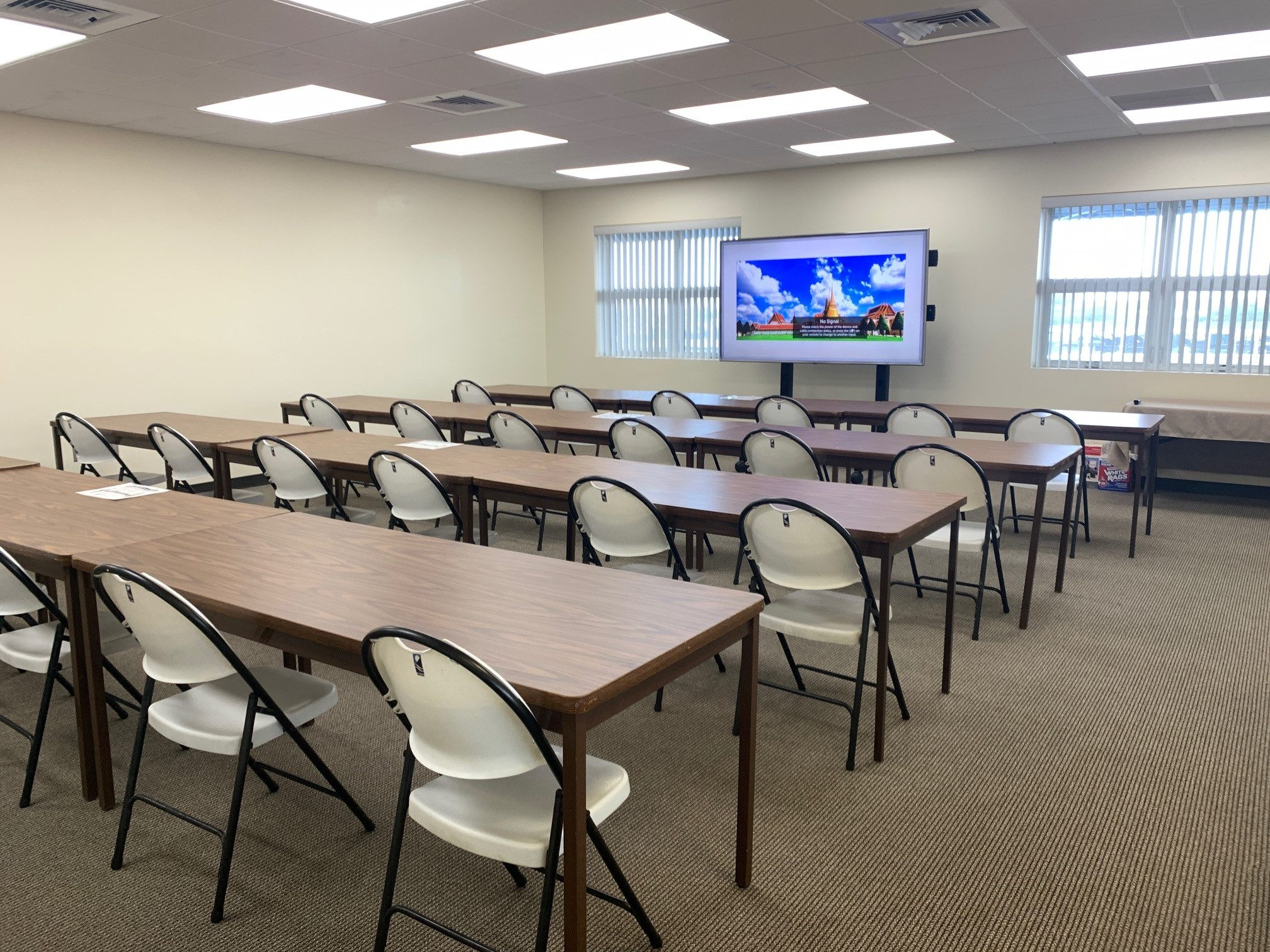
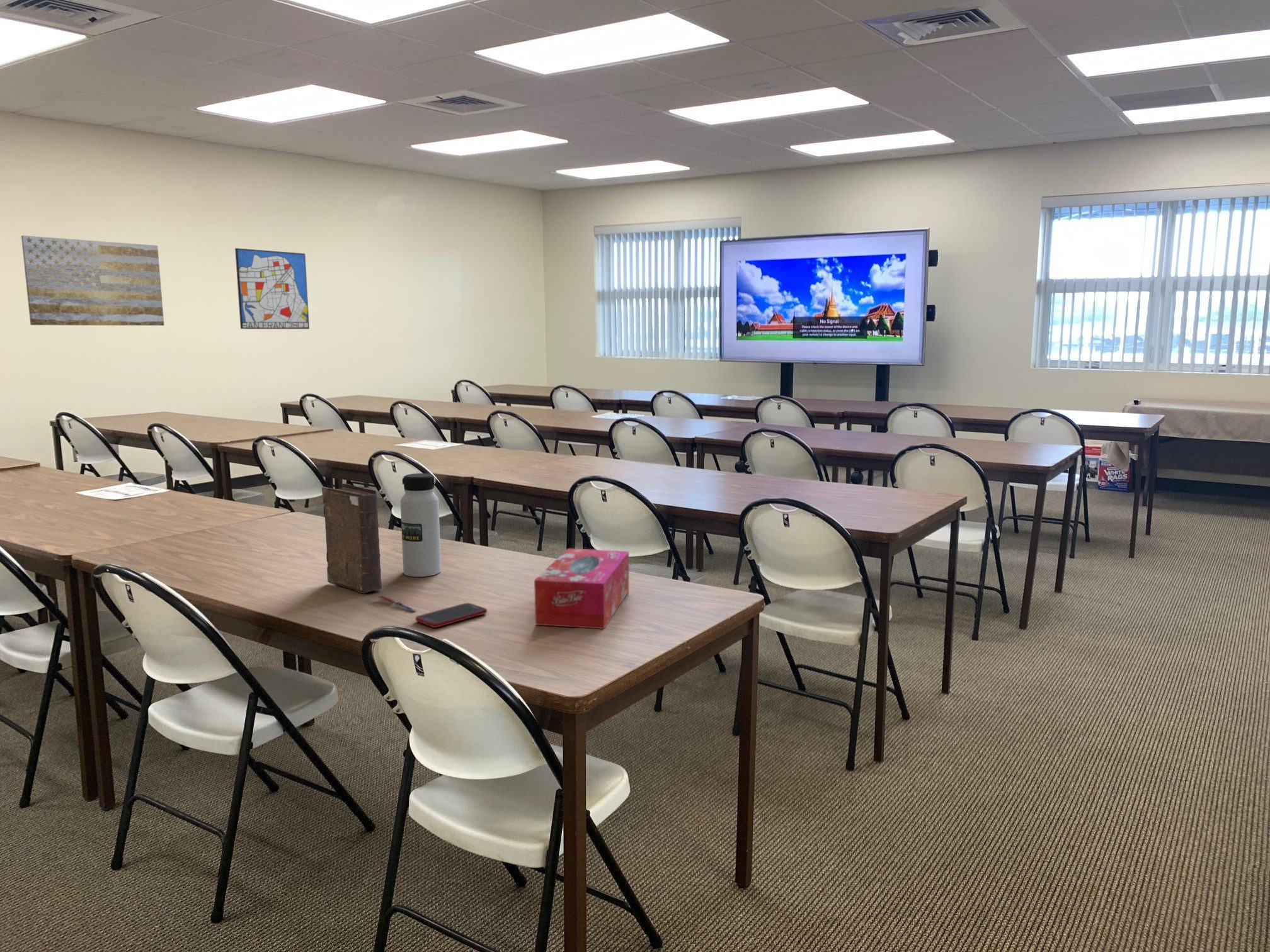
+ cell phone (452, 615)
+ pen (397, 603)
+ tissue box (585, 586)
+ water bottle (420, 524)
+ wall art (97, 283)
+ book (352, 538)
+ wall art (273, 290)
